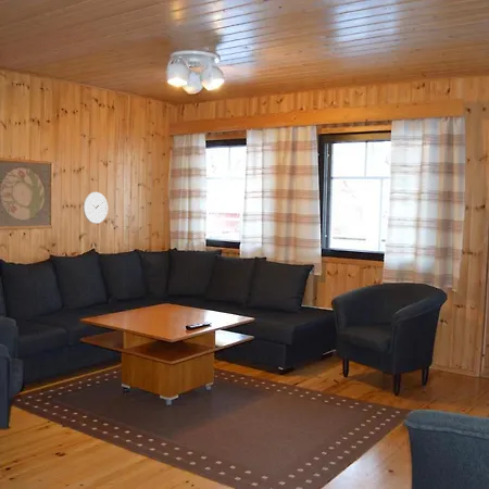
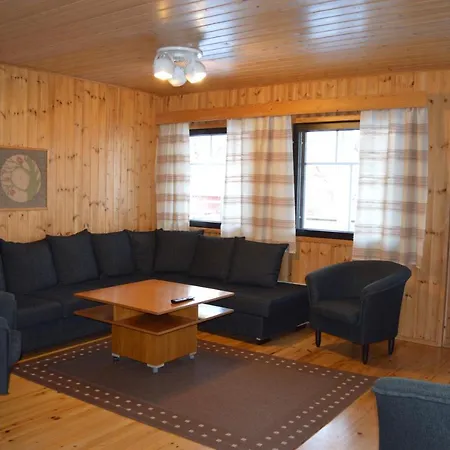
- wall clock (96, 208)
